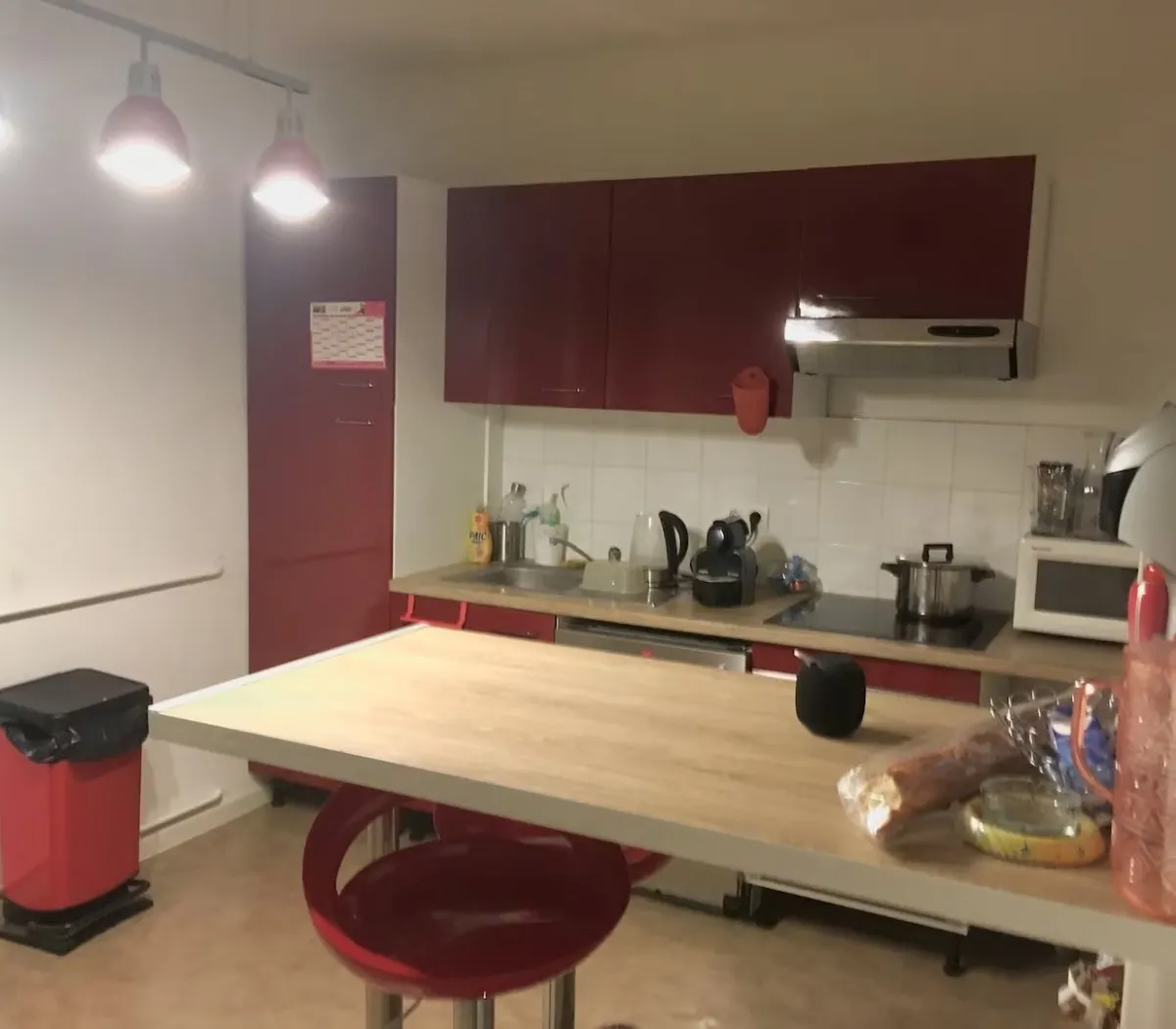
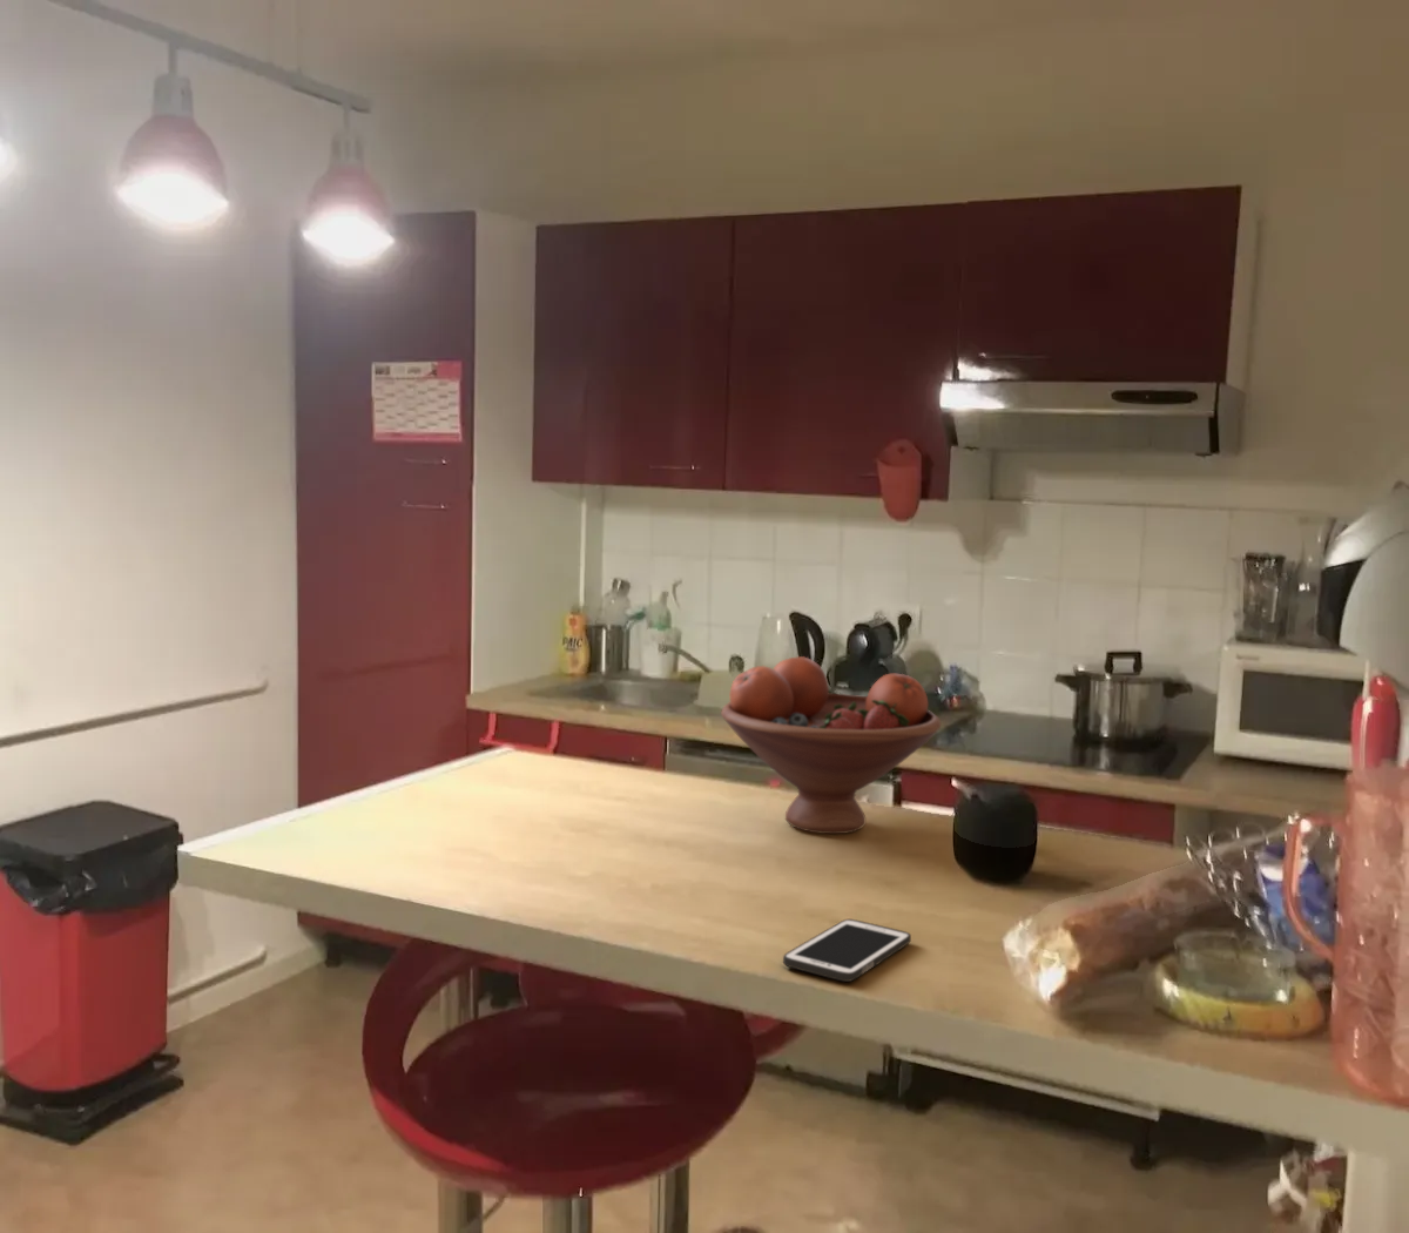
+ fruit bowl (828, 745)
+ cell phone (848, 949)
